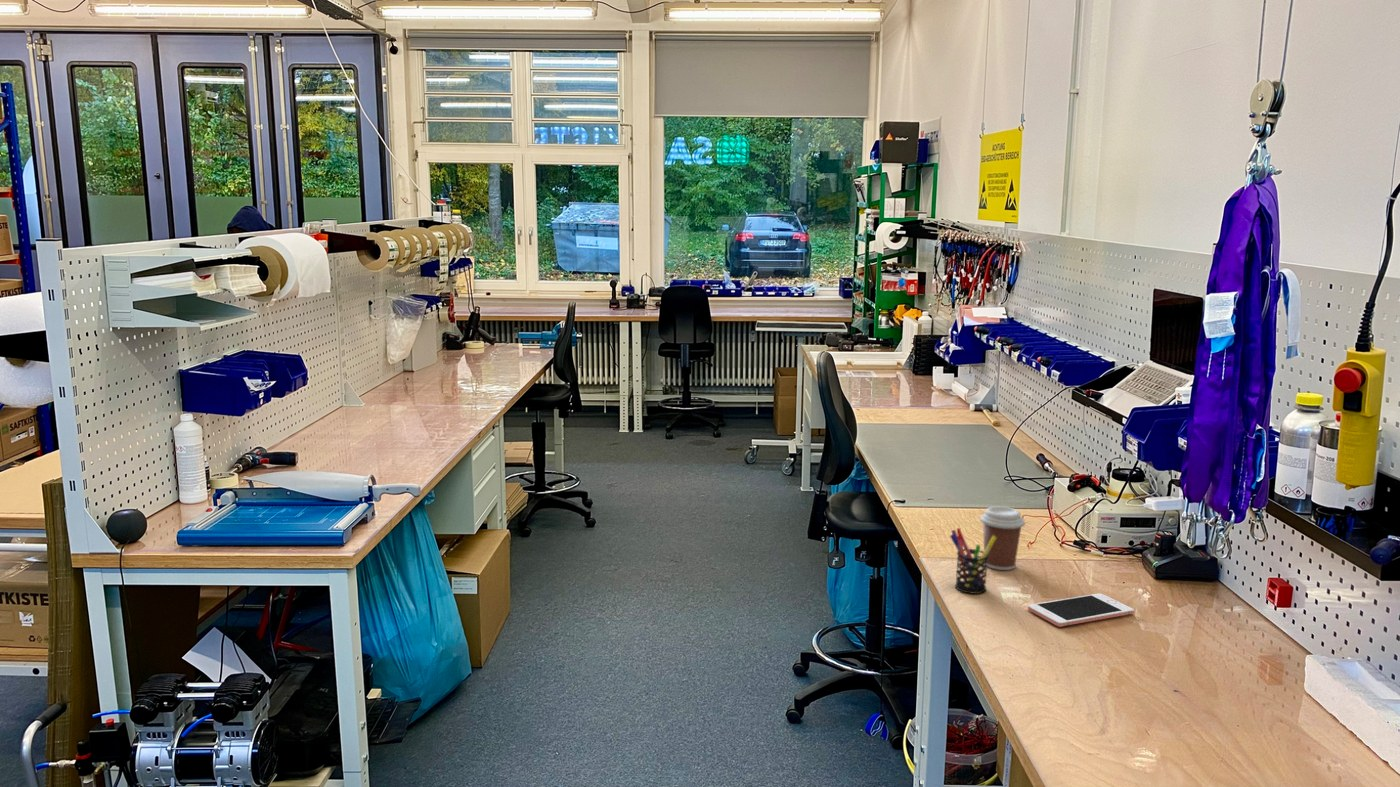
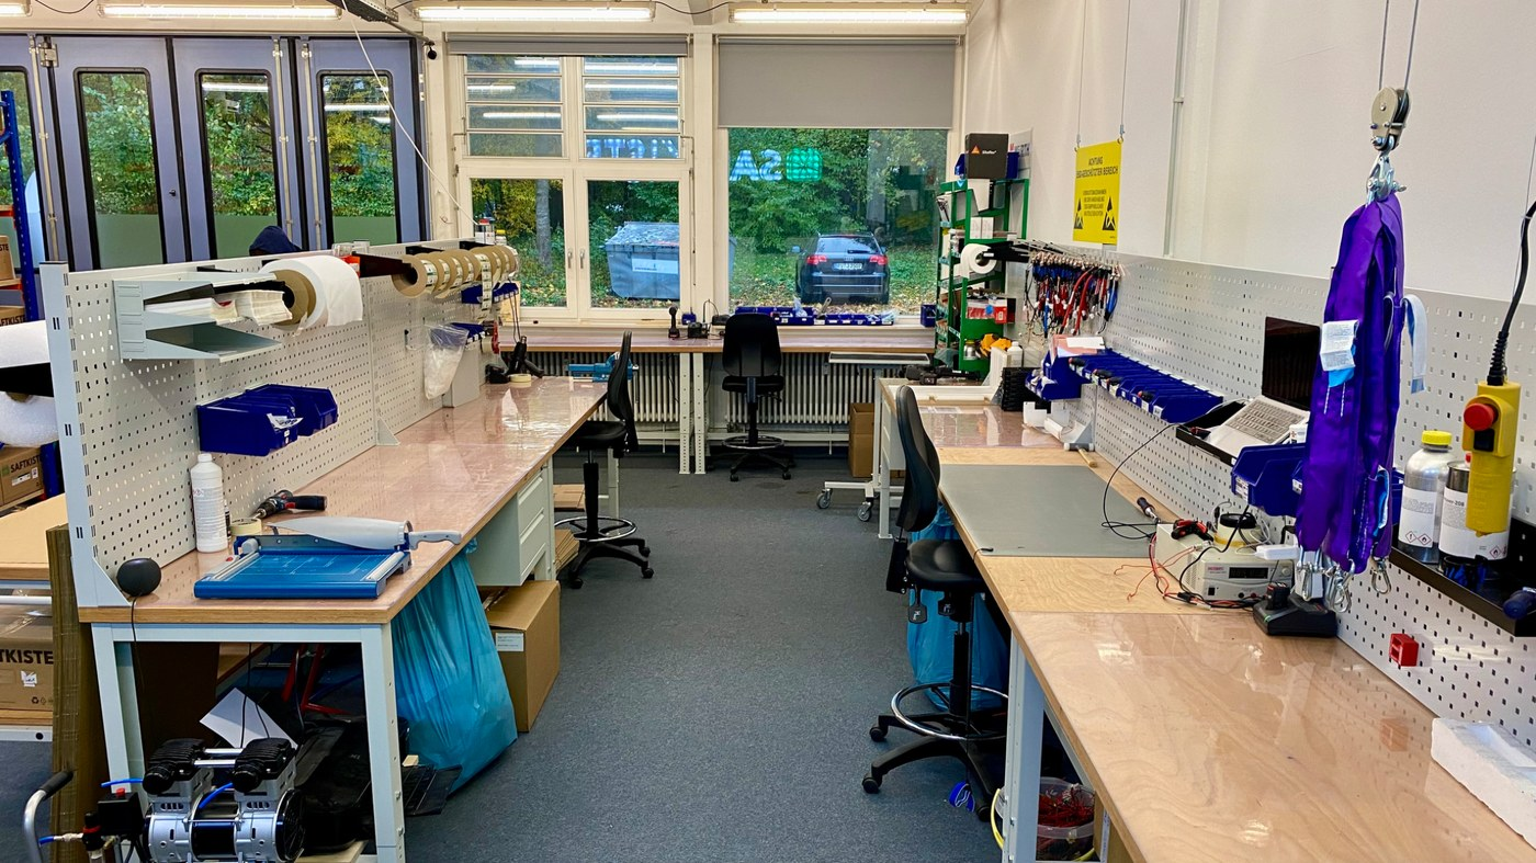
- coffee cup (1001, 538)
- cell phone (1080, 609)
- pen holder (971, 559)
